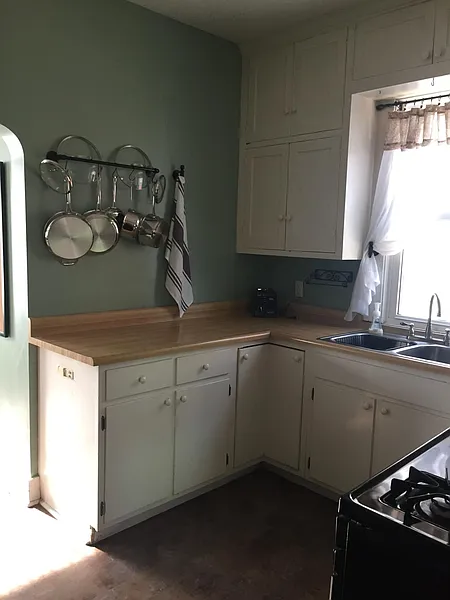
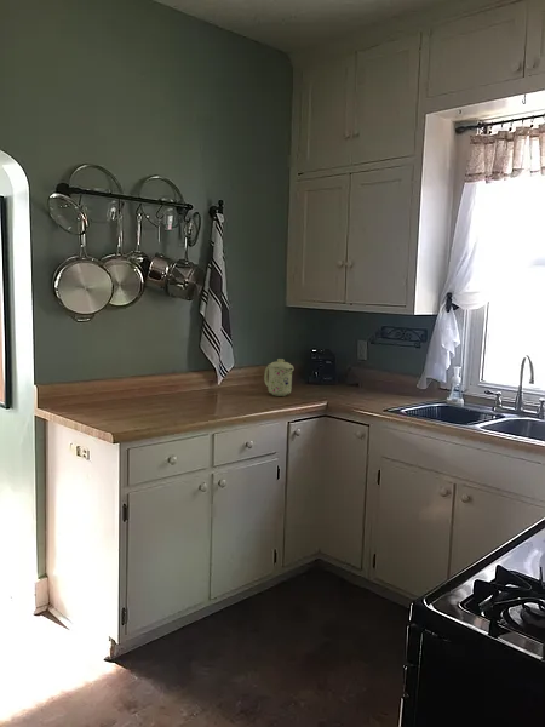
+ mug (279, 377)
